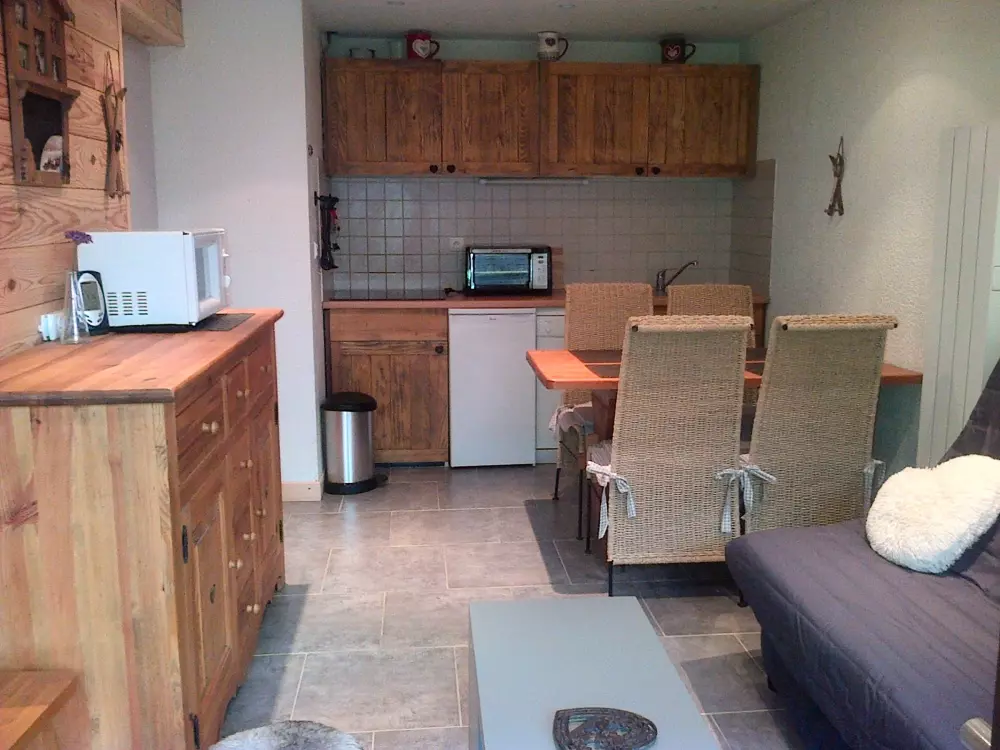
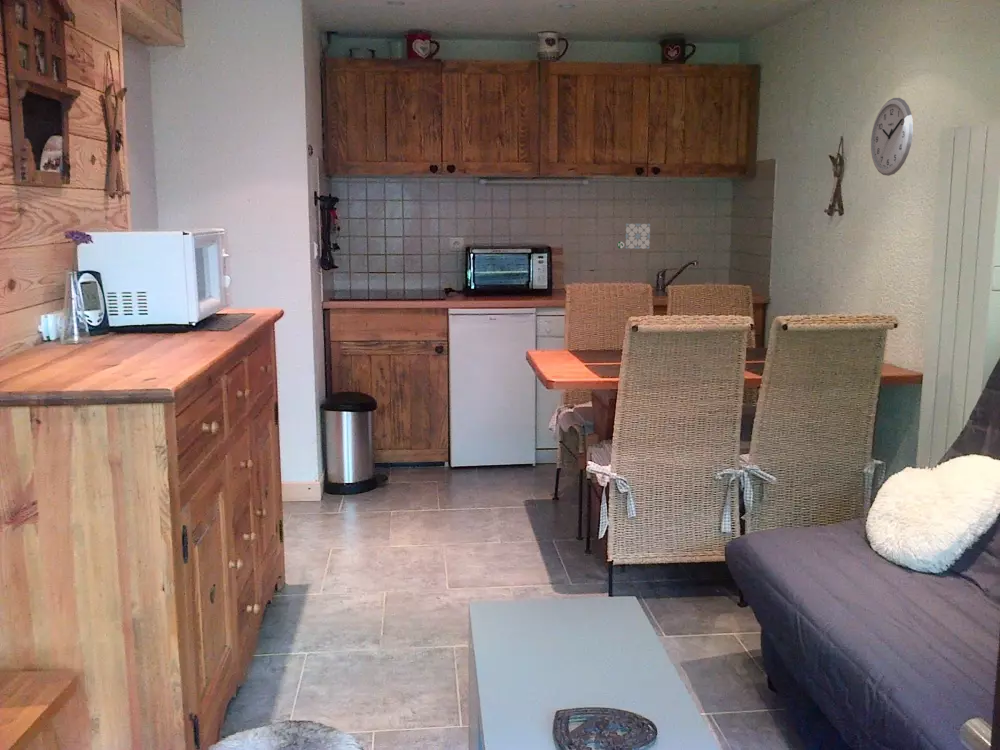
+ wall clock (889, 137)
+ tile (633, 236)
